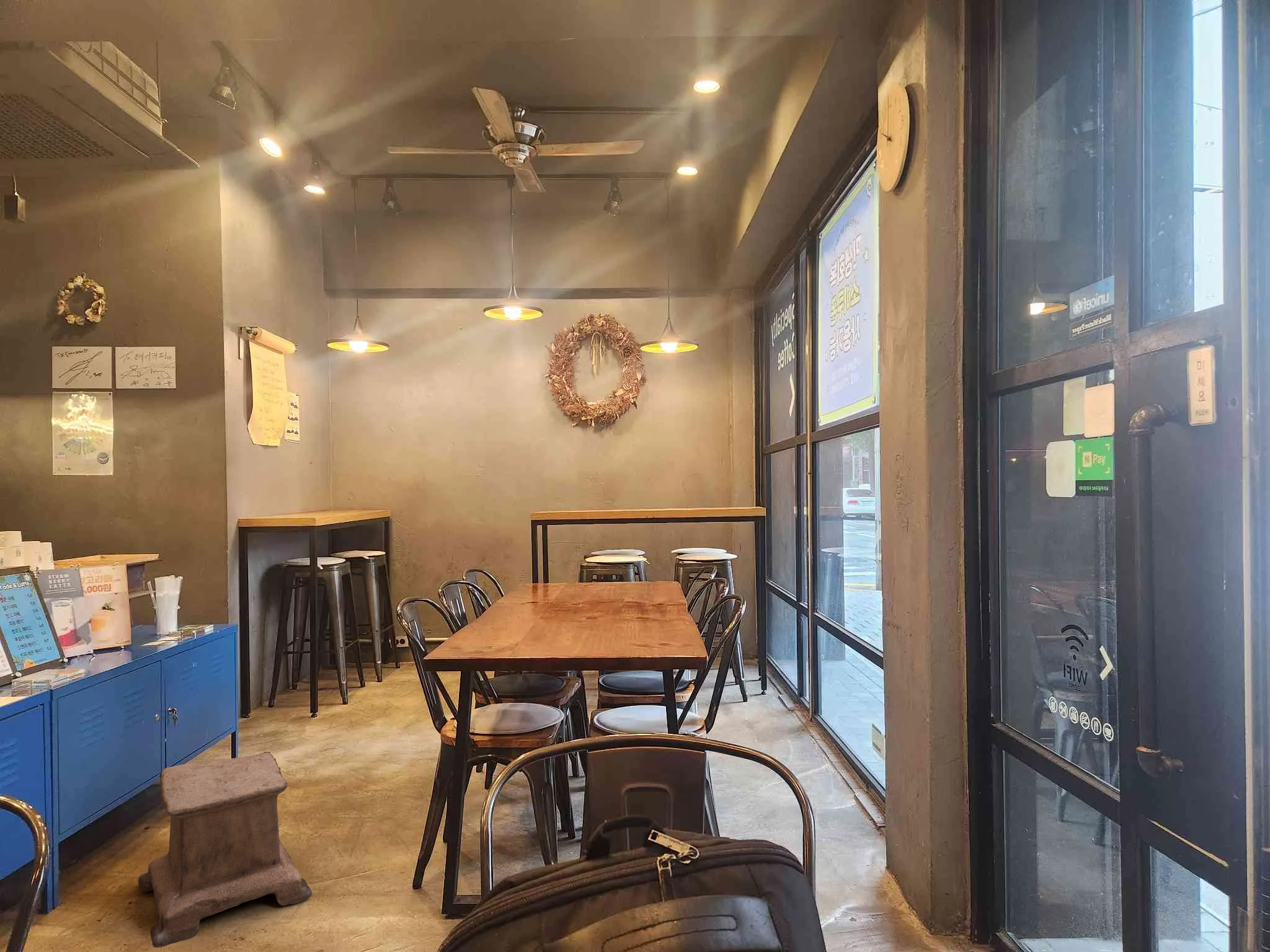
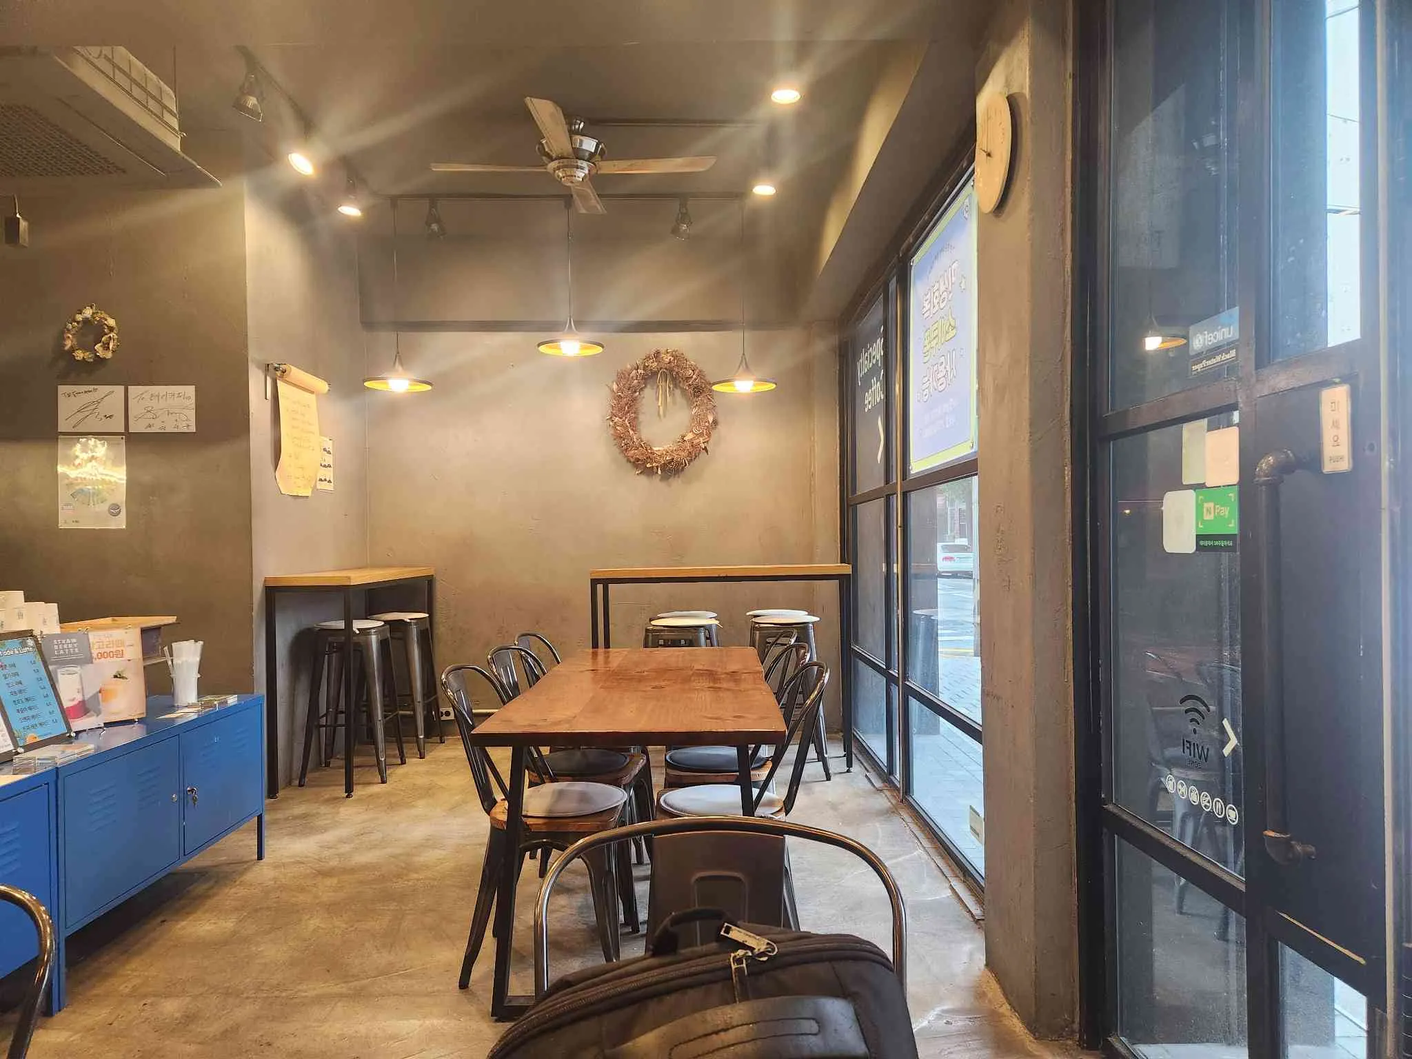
- stool (222, 832)
